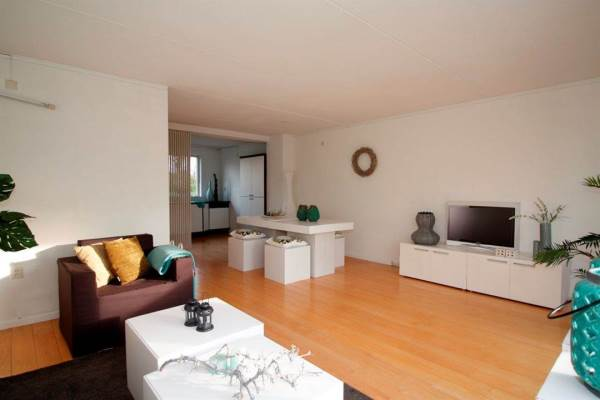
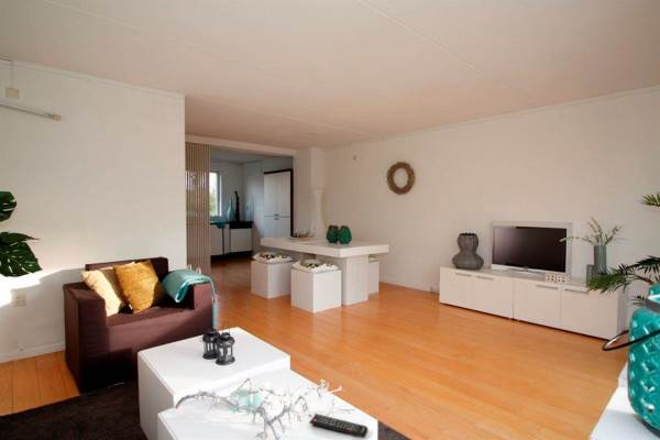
+ remote control (338, 426)
